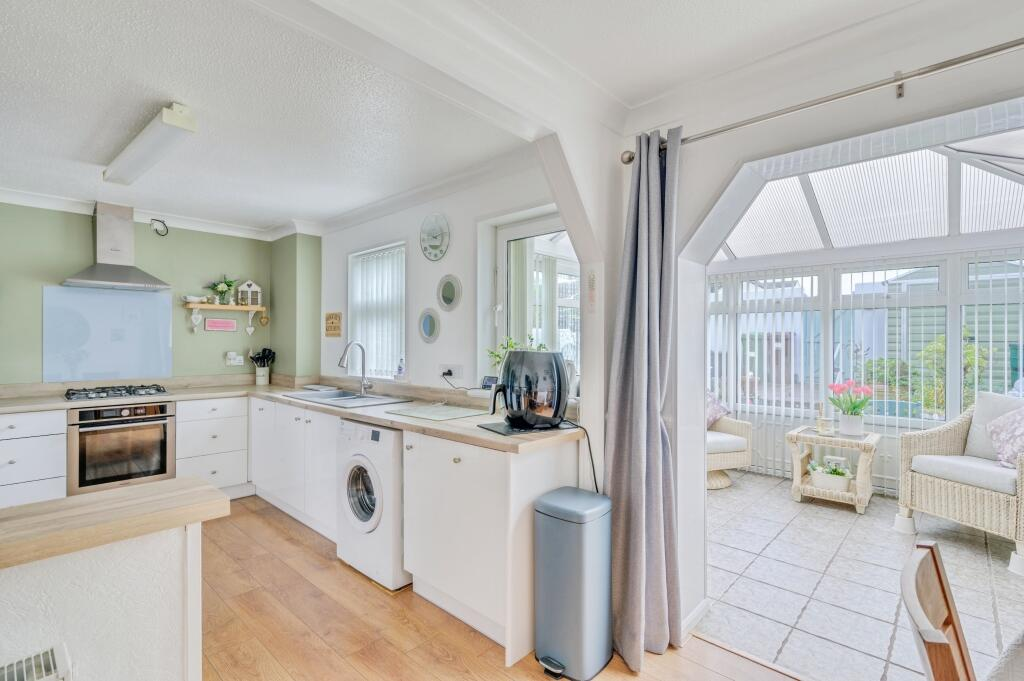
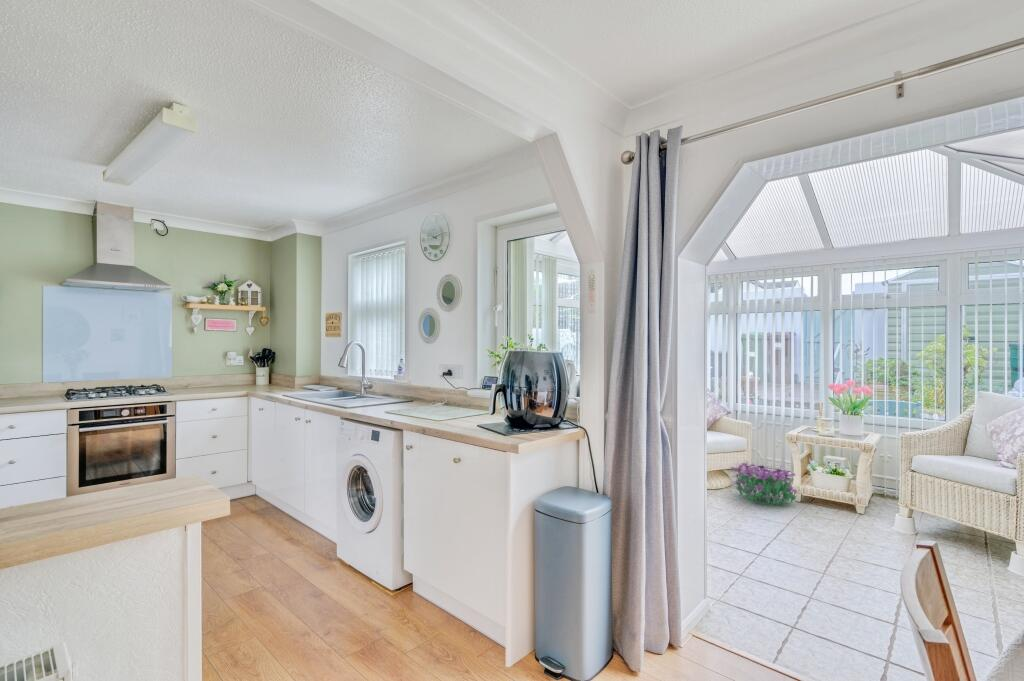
+ decorative plant (763, 481)
